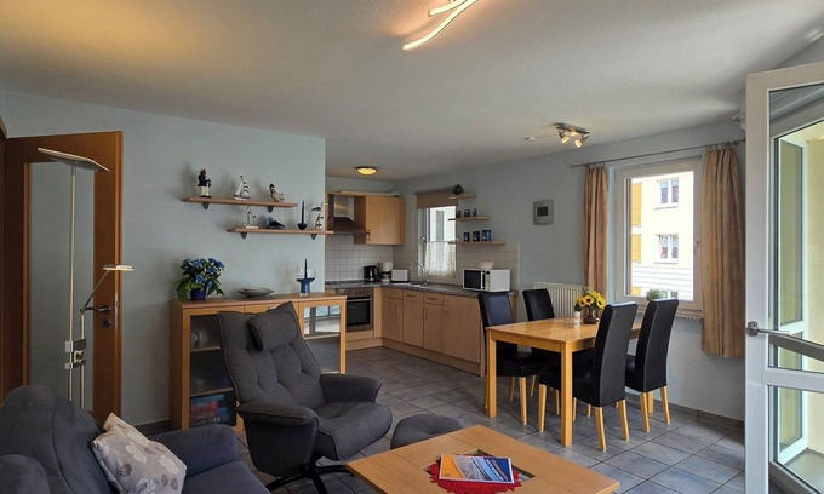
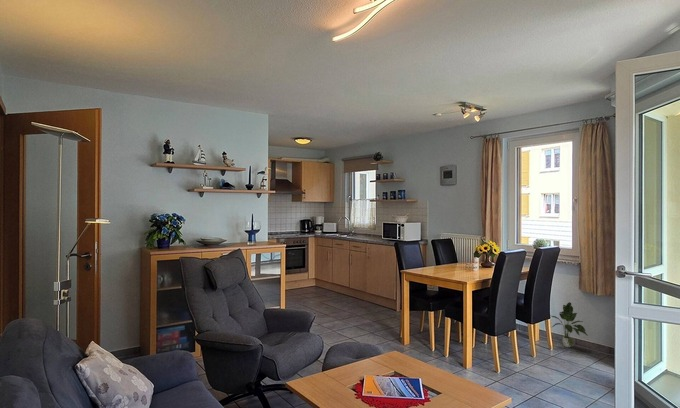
+ potted plant (567, 325)
